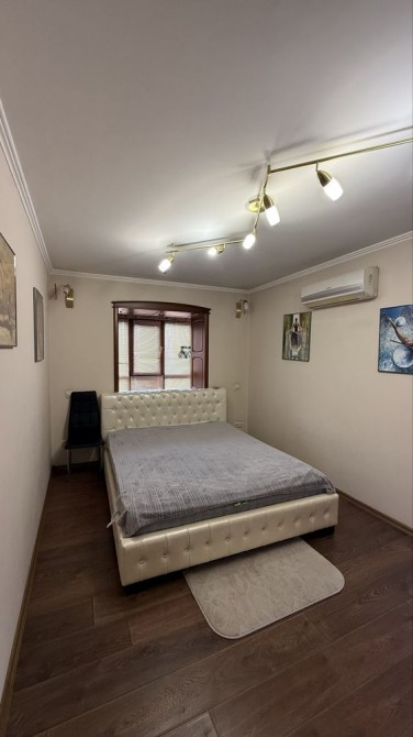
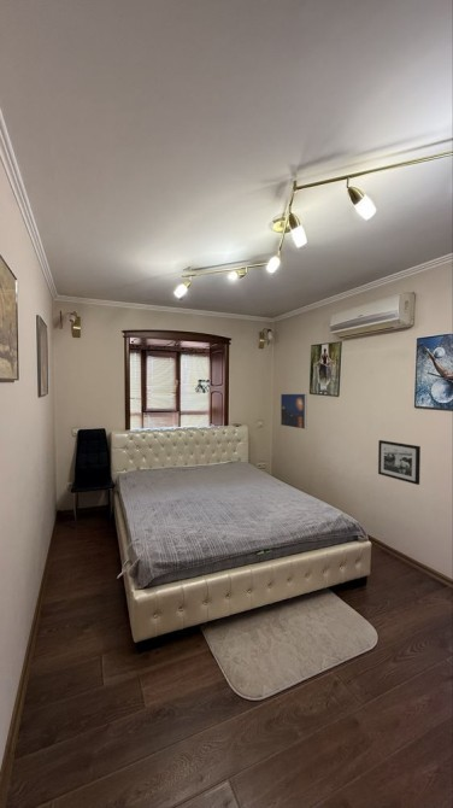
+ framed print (293, 410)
+ picture frame (398, 461)
